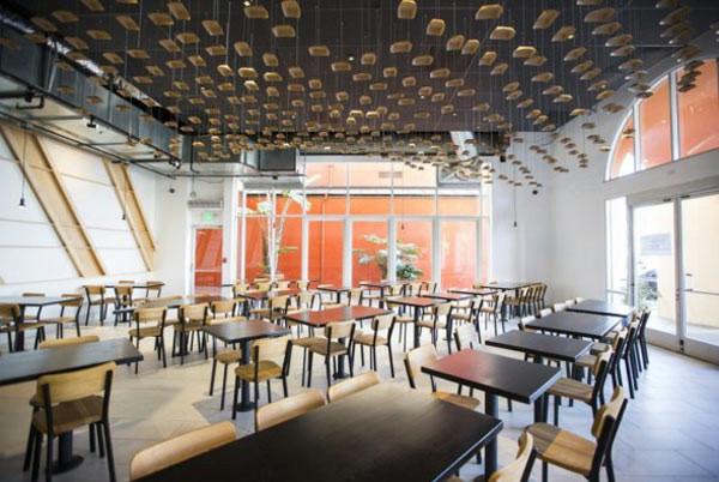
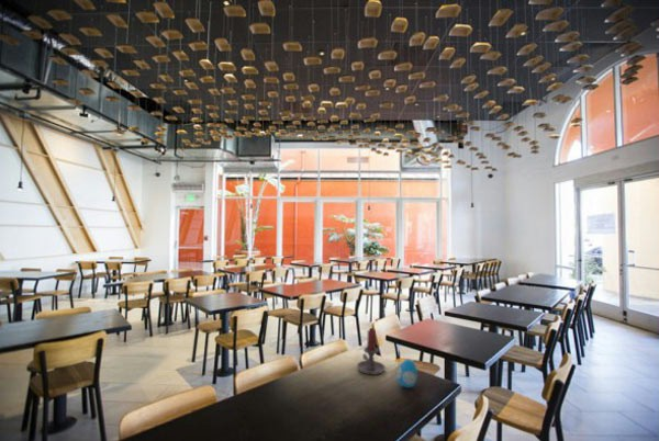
+ decorative egg (406, 373)
+ candle holder (369, 348)
